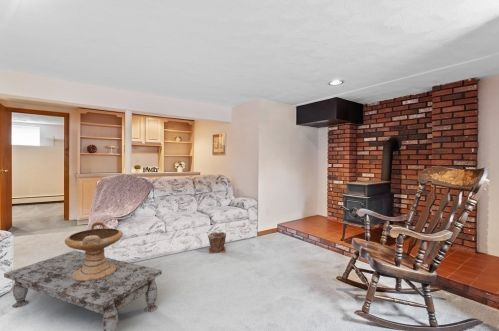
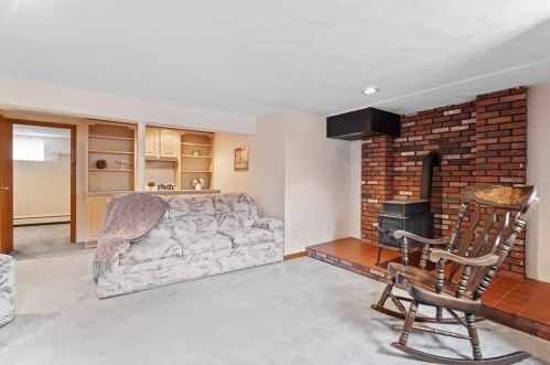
- coffee table (85, 289)
- plant pot (217, 241)
- decorative bowl (95, 249)
